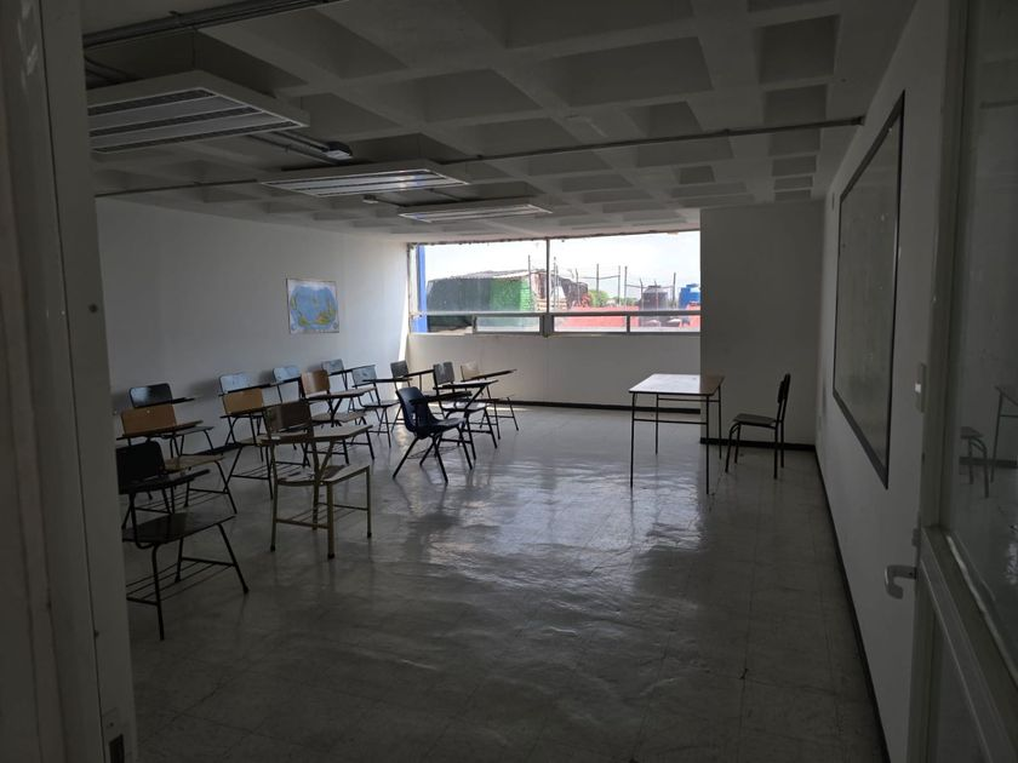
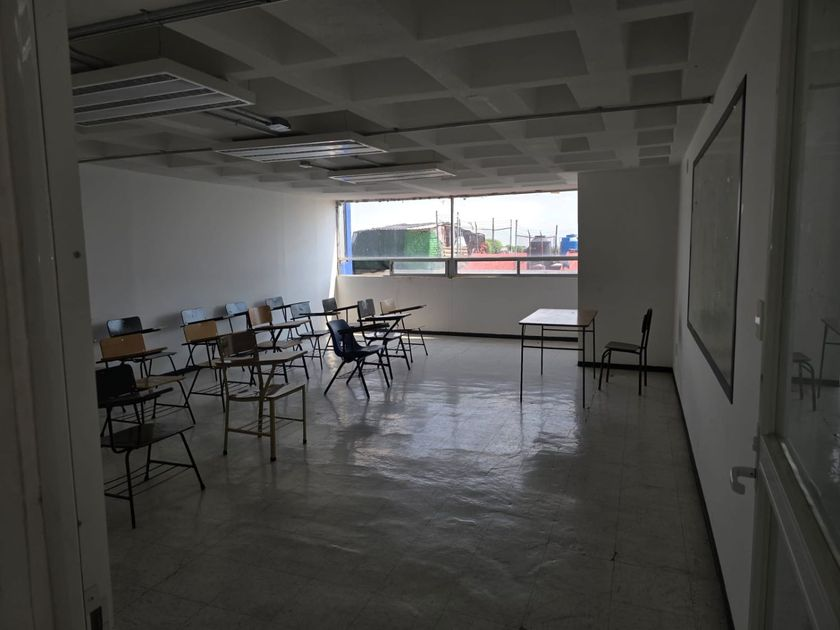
- world map (314, 306)
